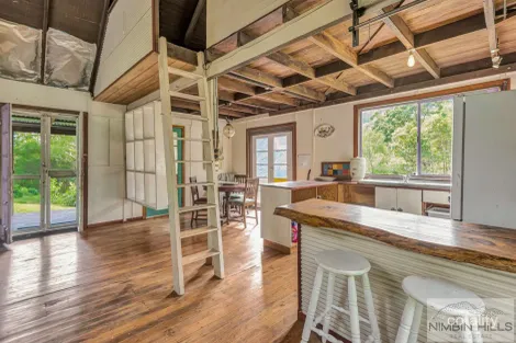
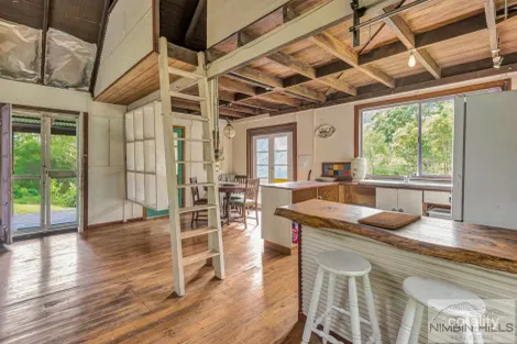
+ cutting board (389, 219)
